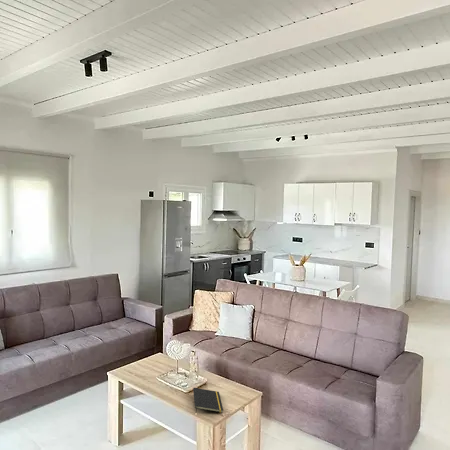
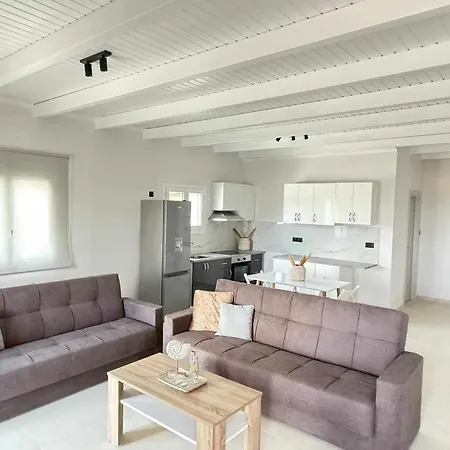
- notepad (207, 399)
